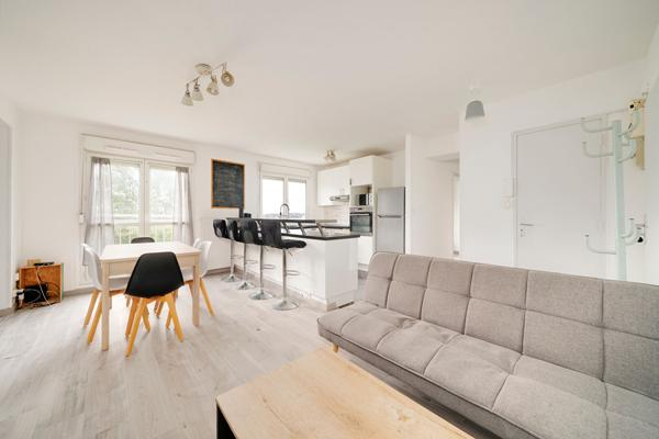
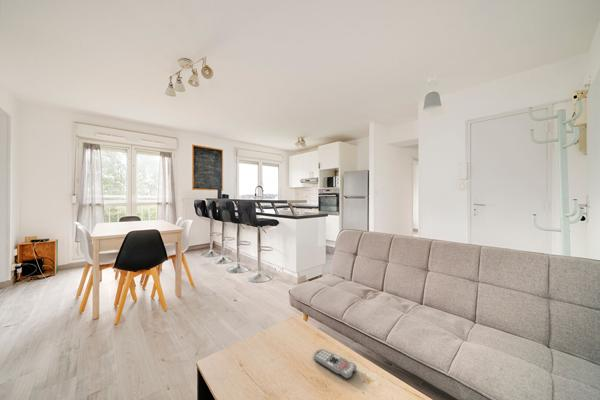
+ remote control (333, 362)
